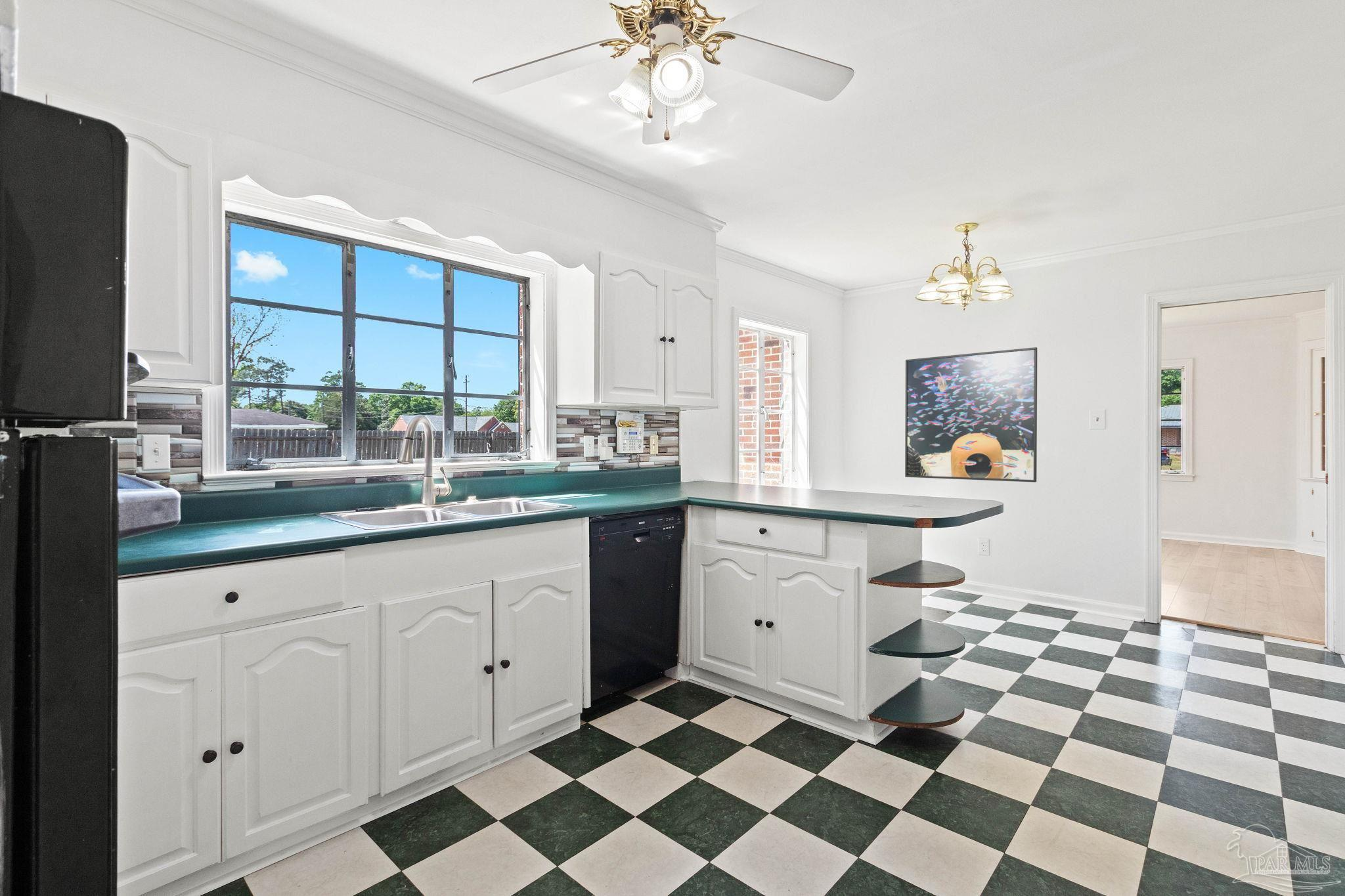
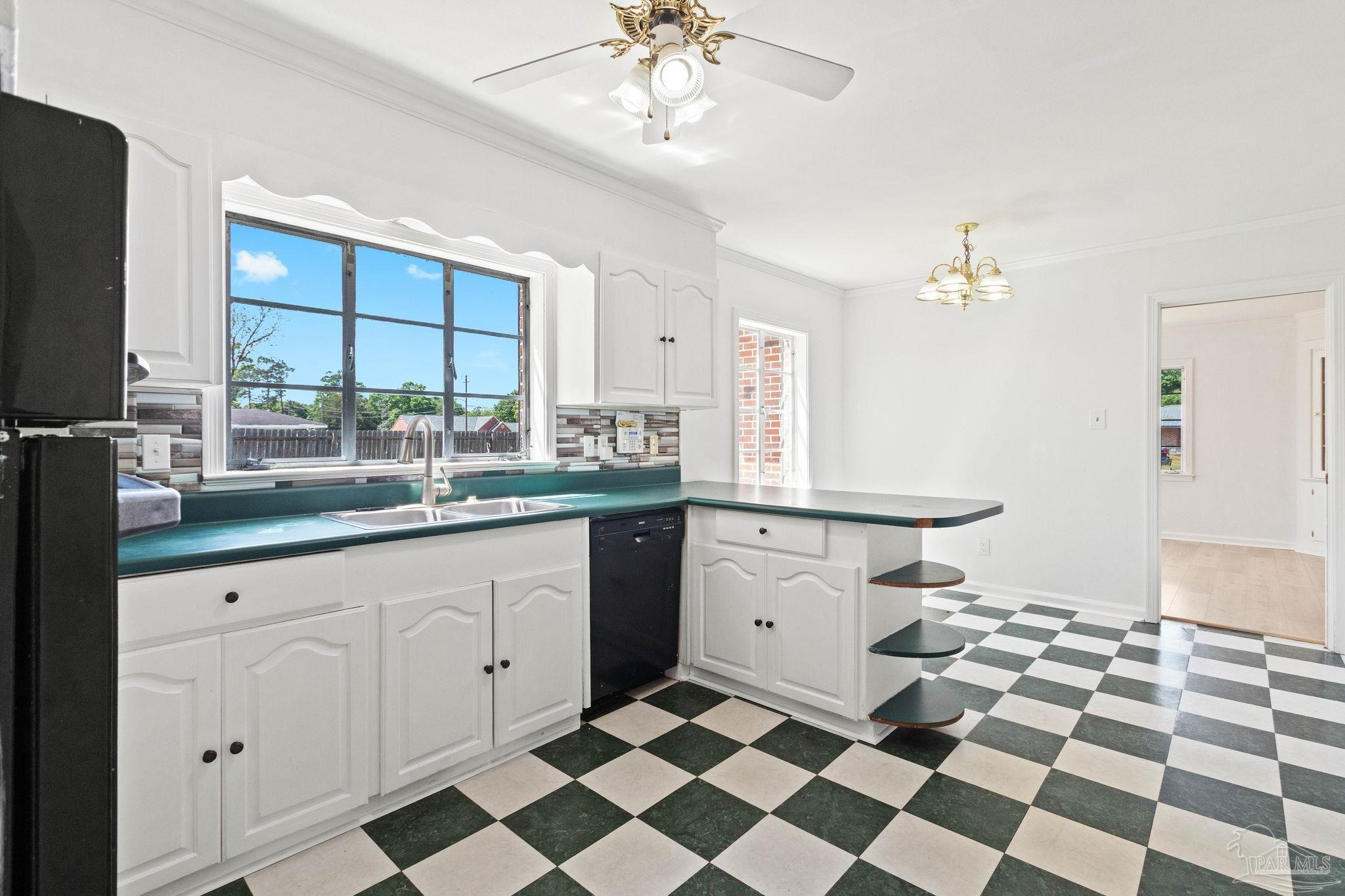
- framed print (966, 416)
